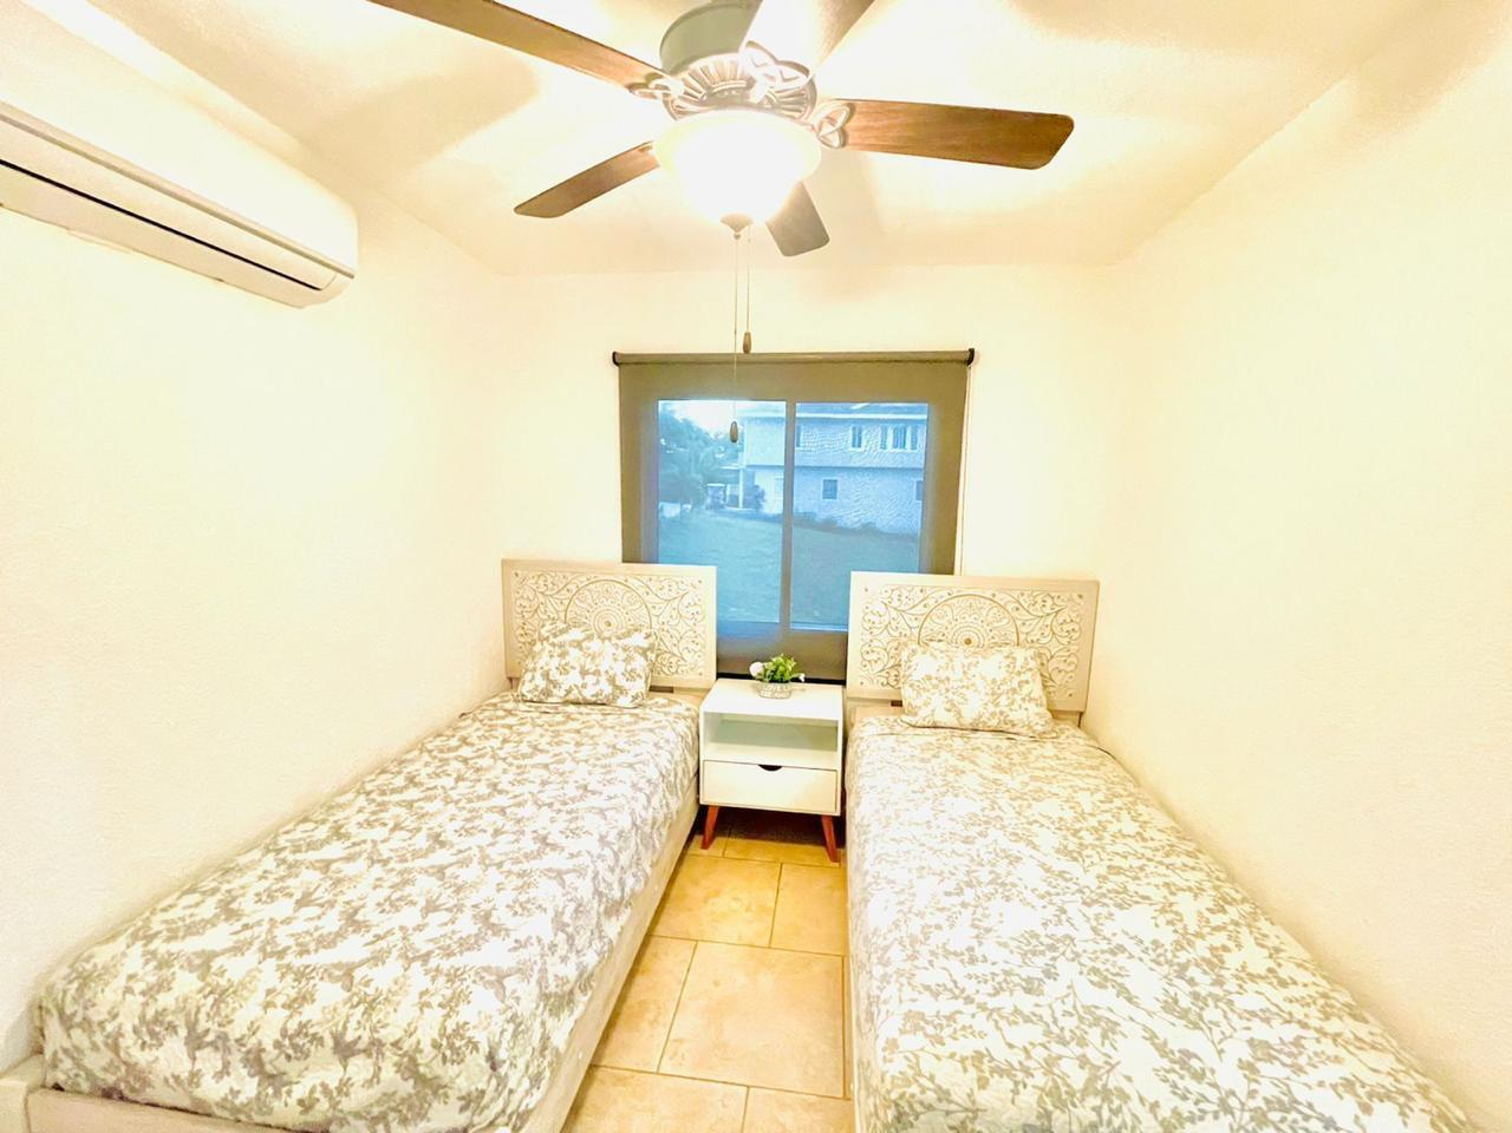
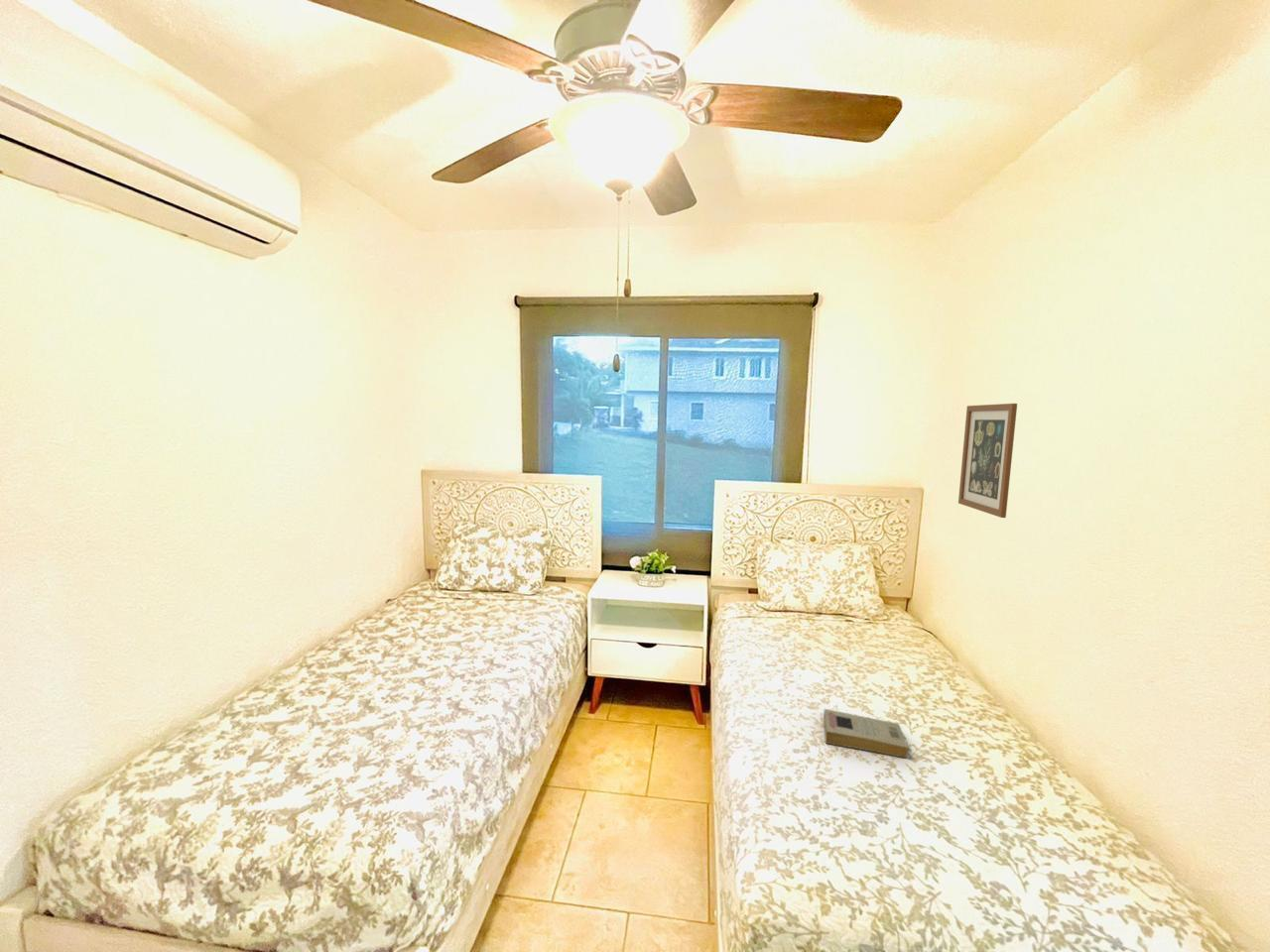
+ wall art (984, 457)
+ book (862, 731)
